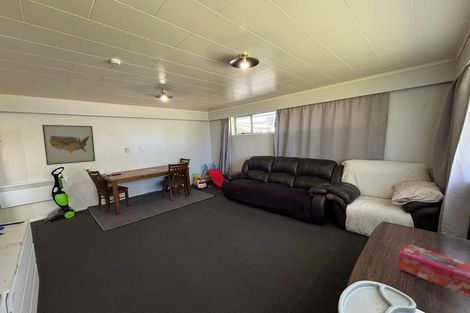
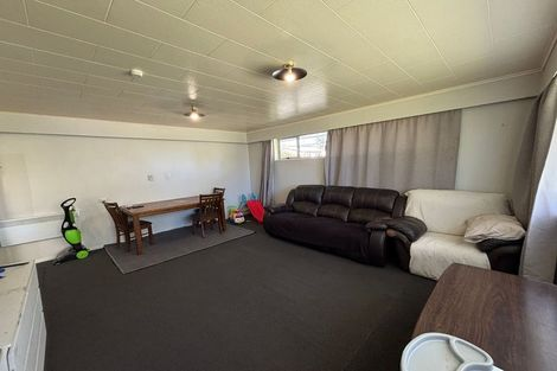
- tissue box (436, 267)
- wall art (70, 144)
